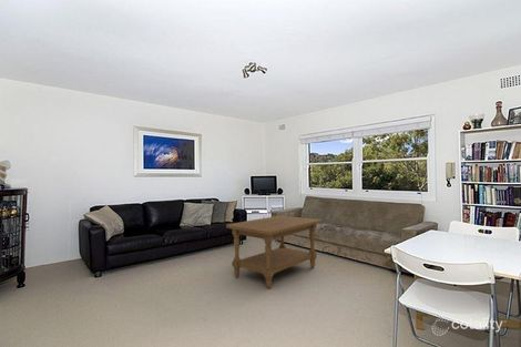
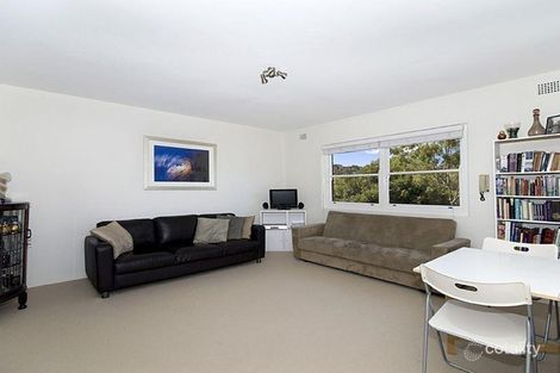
- coffee table (276, 248)
